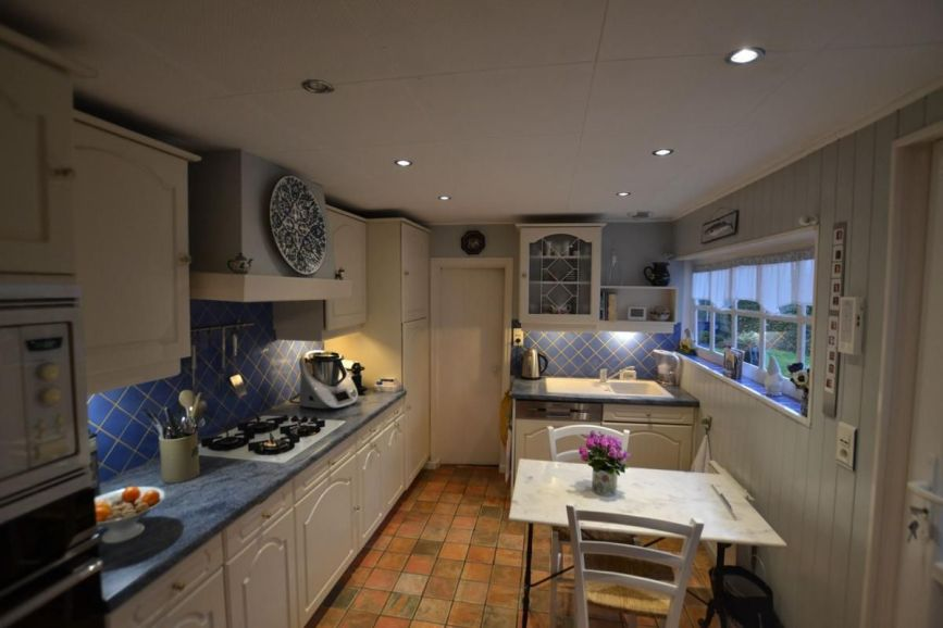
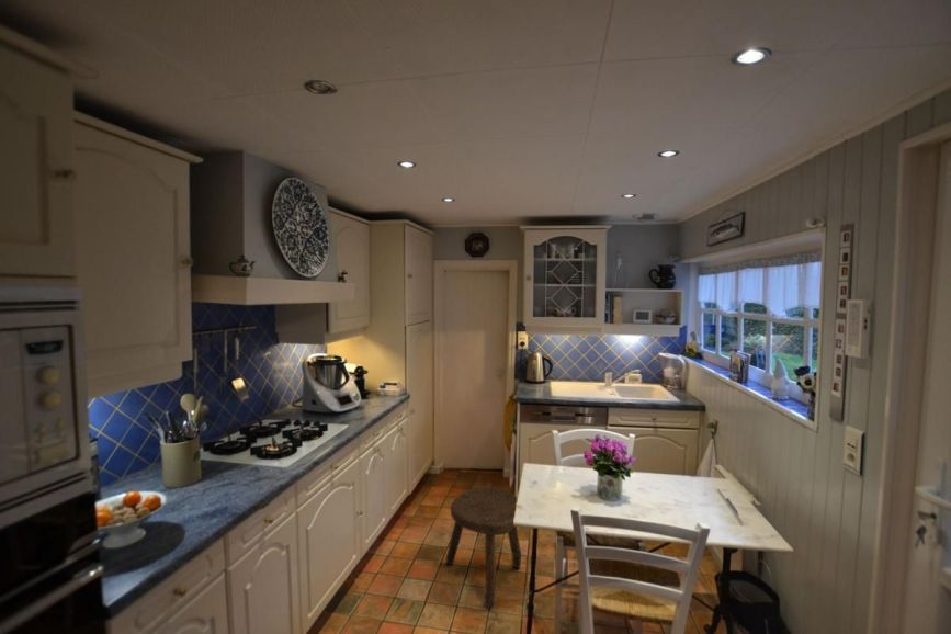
+ stool (486, 537)
